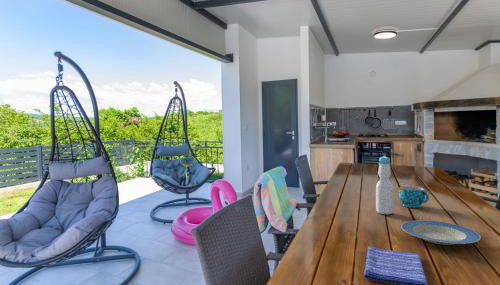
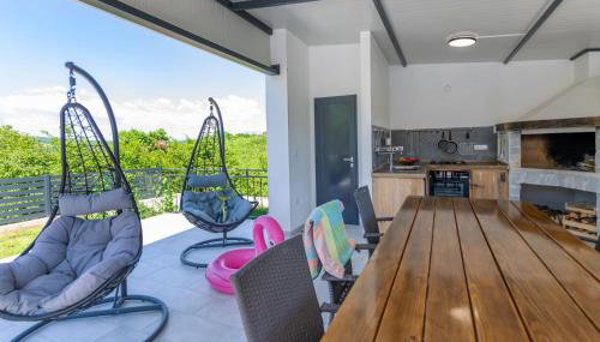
- cup (413, 197)
- bottle (384, 184)
- dish towel (393, 264)
- plate (438, 234)
